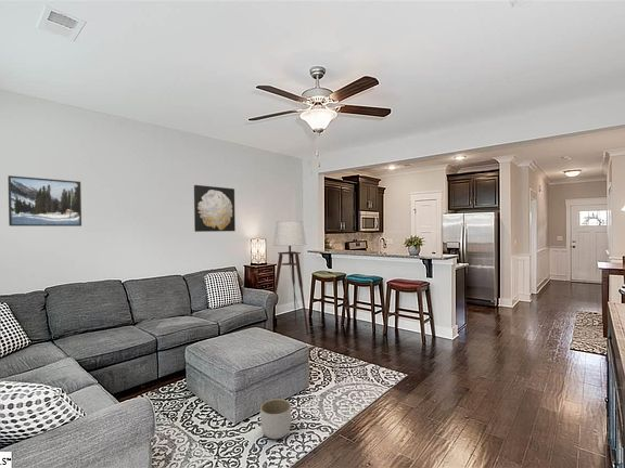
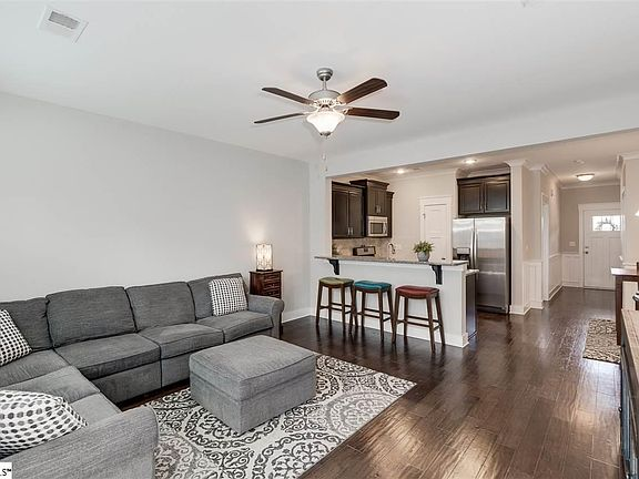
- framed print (47, 202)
- planter (276, 419)
- floor lamp (297, 274)
- wall art (215, 209)
